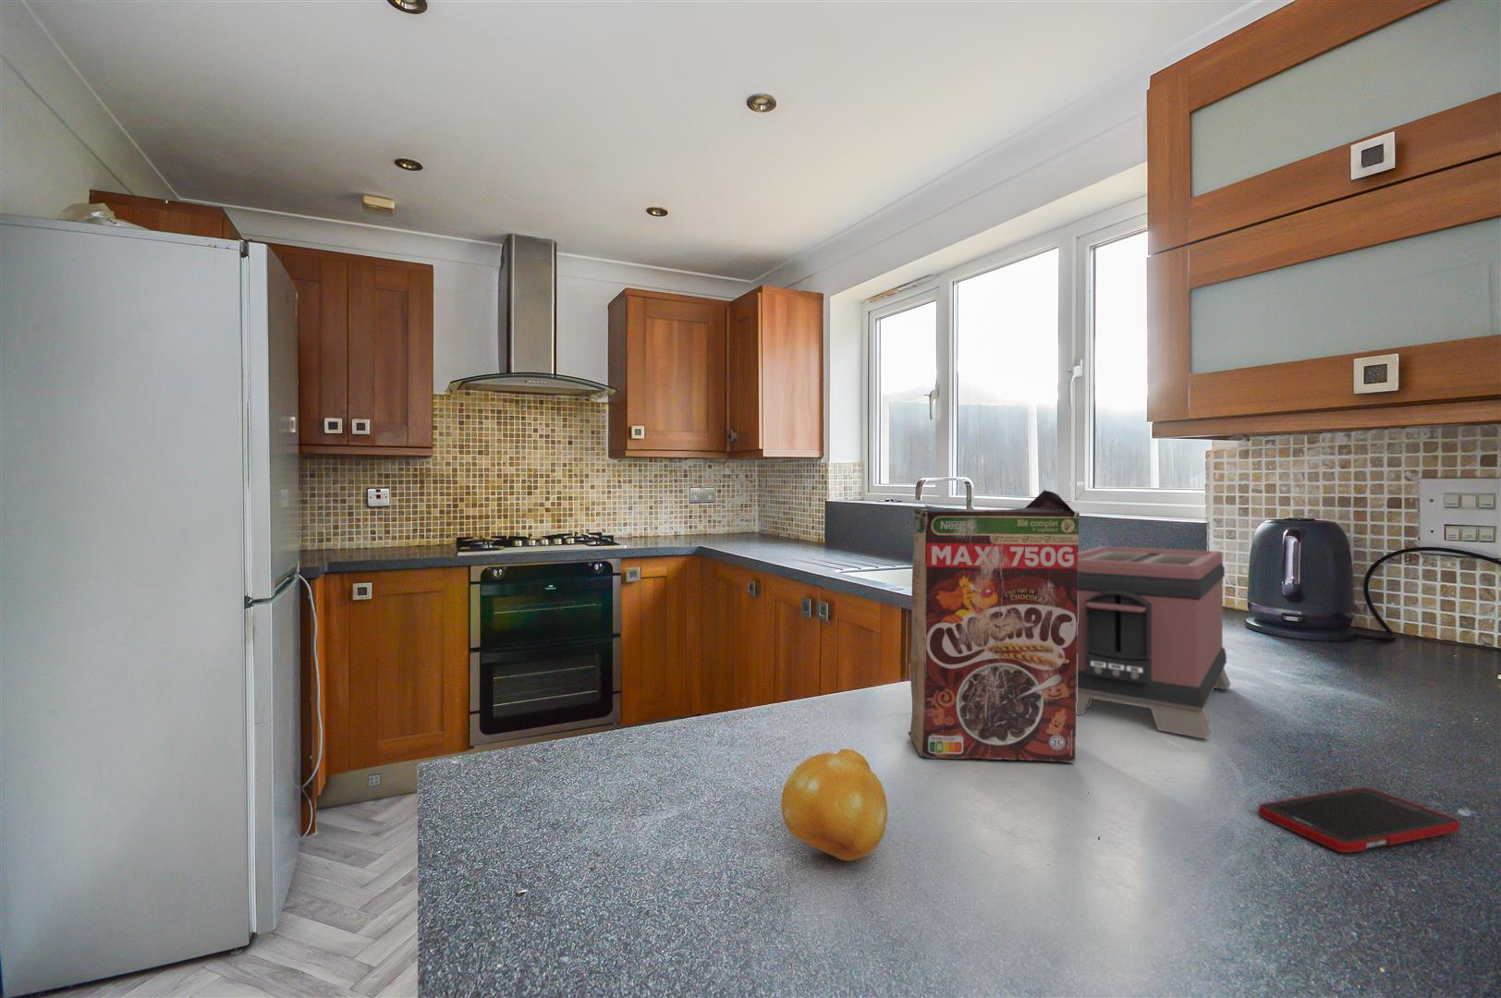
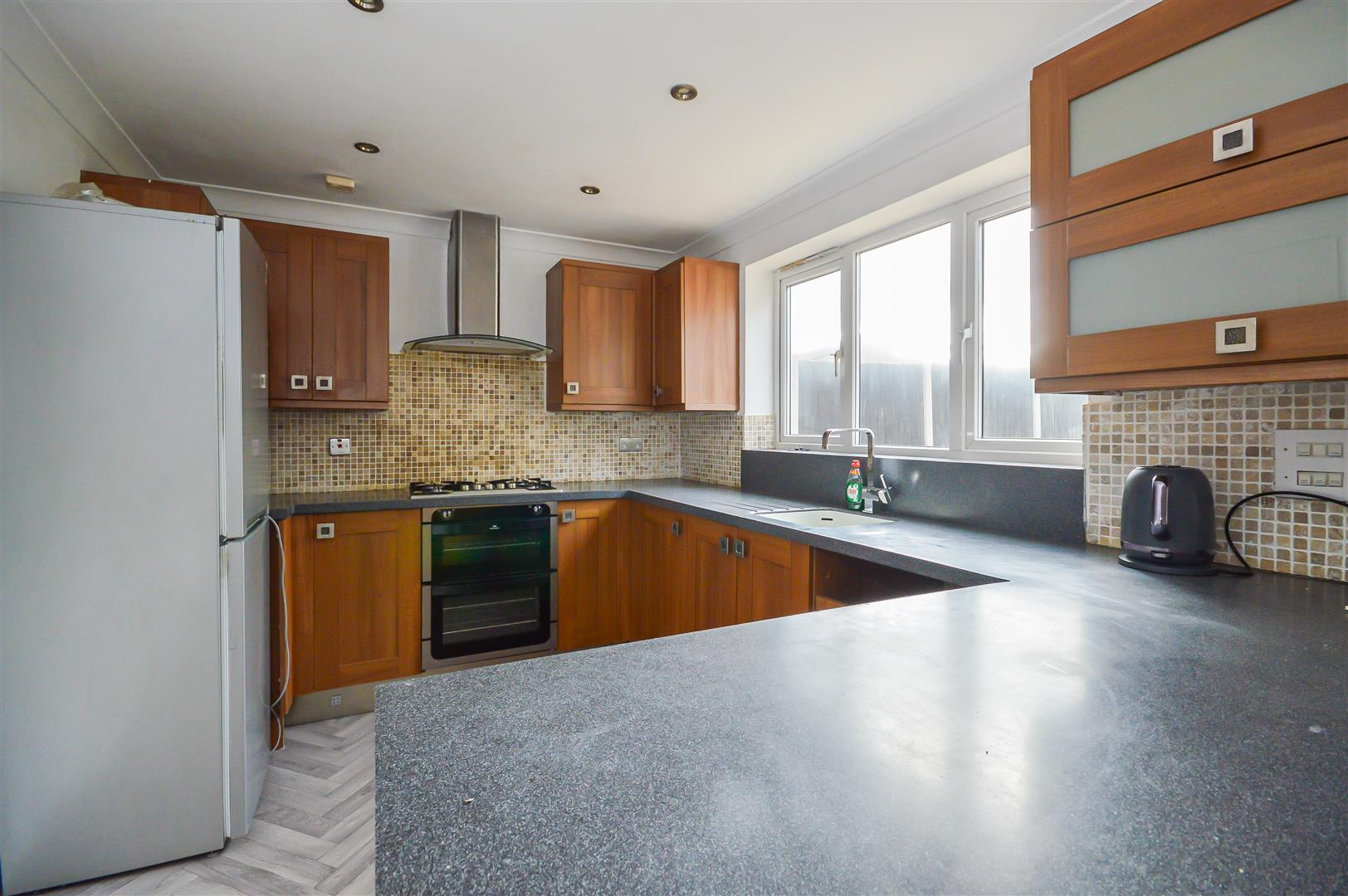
- cereal box (989, 619)
- fruit (835, 806)
- toaster (1139, 626)
- cell phone (1356, 818)
